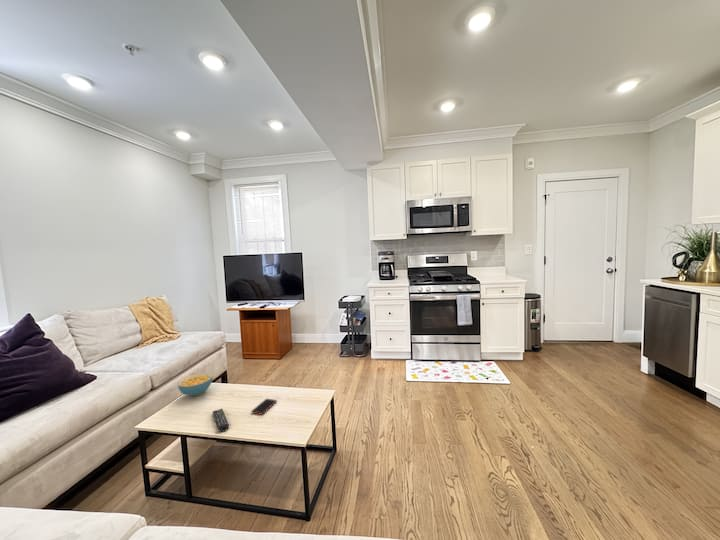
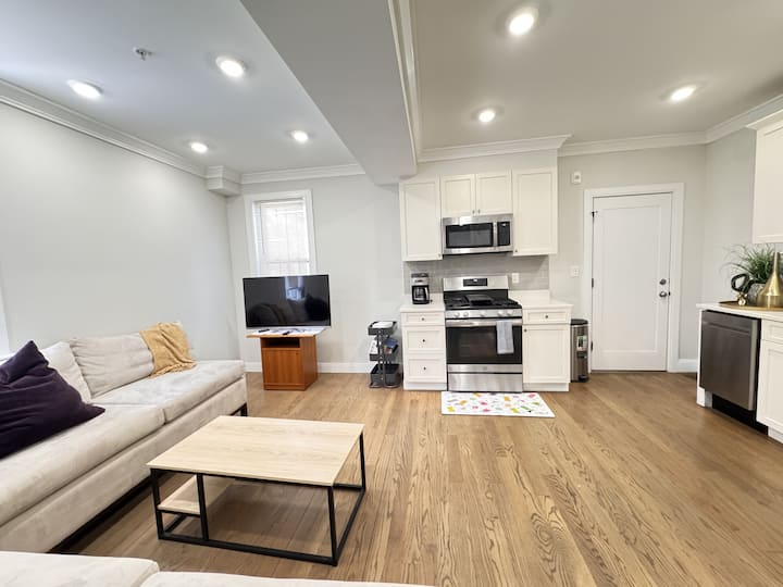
- cereal bowl (195, 386)
- cell phone (264, 406)
- remote control (220, 419)
